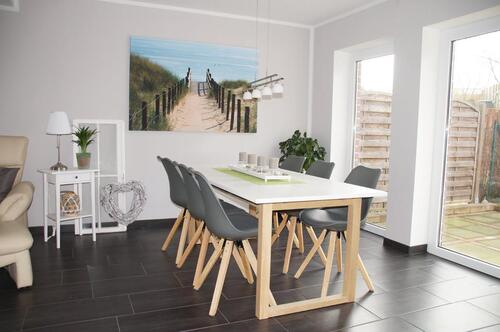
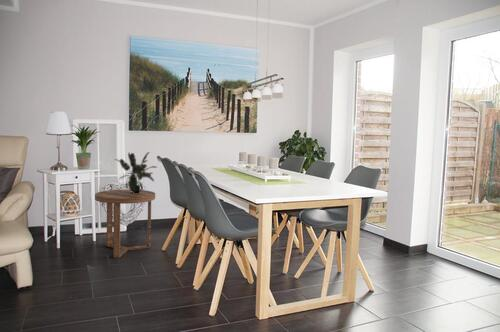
+ side table (119, 221)
+ potted plant (137, 172)
